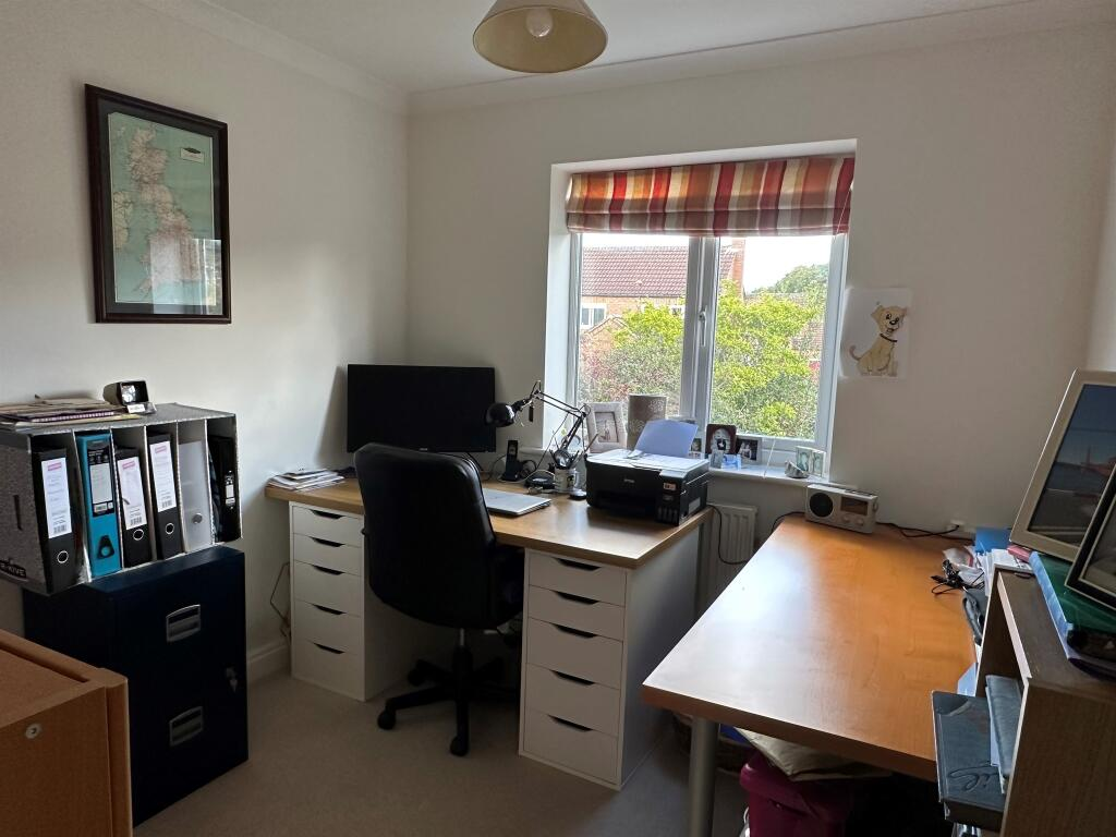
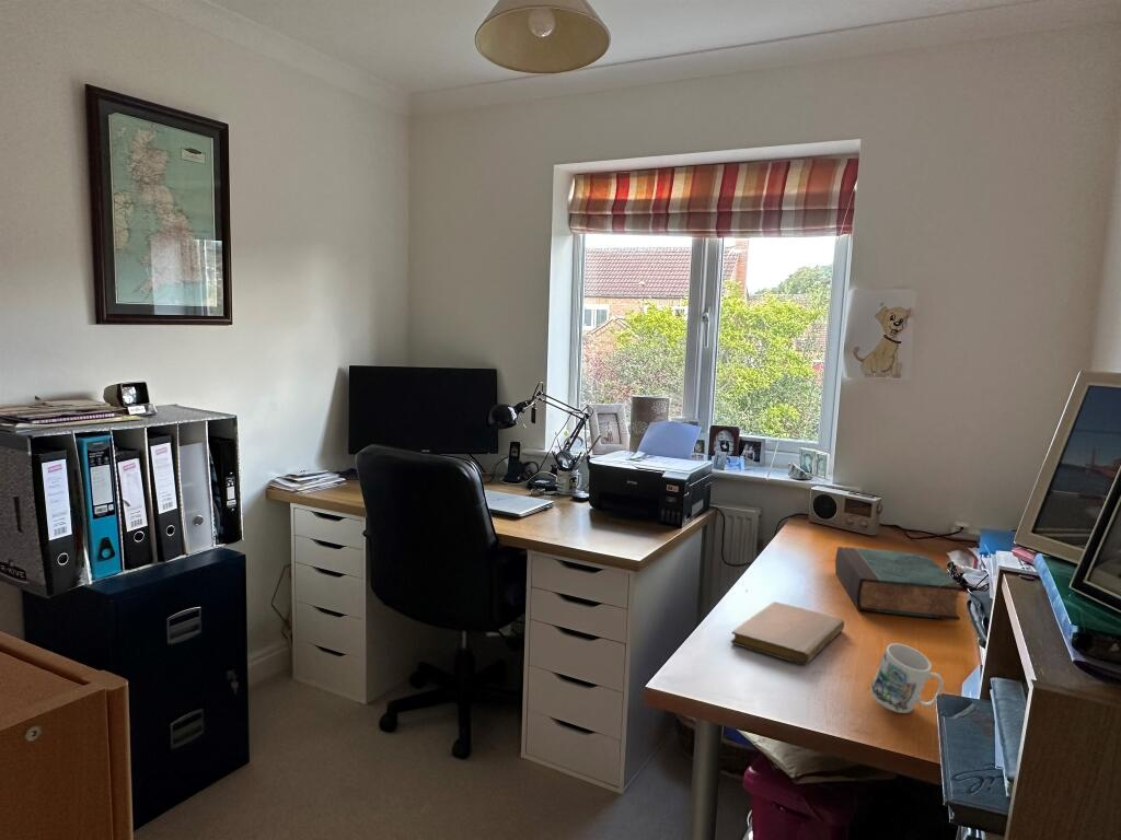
+ notebook (789, 630)
+ book (892, 580)
+ mug (906, 678)
